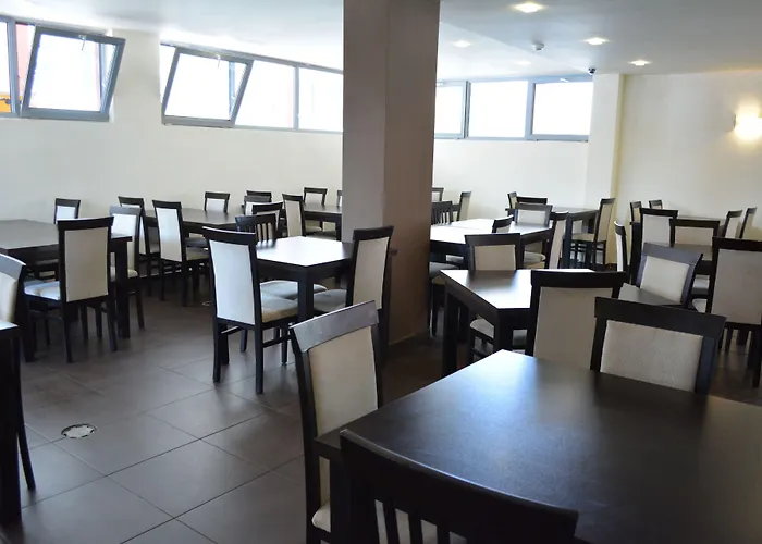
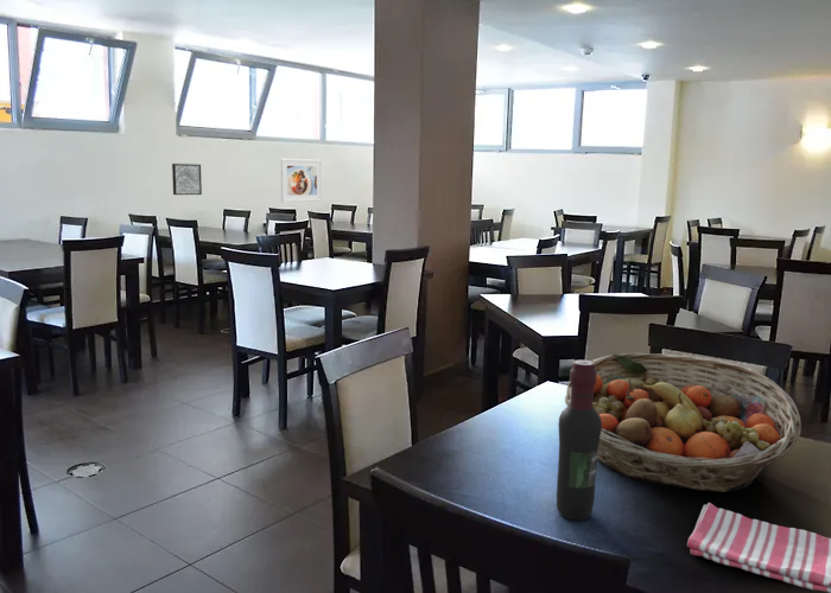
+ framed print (302, 180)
+ fruit basket (674, 416)
+ wine bottle (578, 439)
+ dish towel (765, 544)
+ wall art (186, 179)
